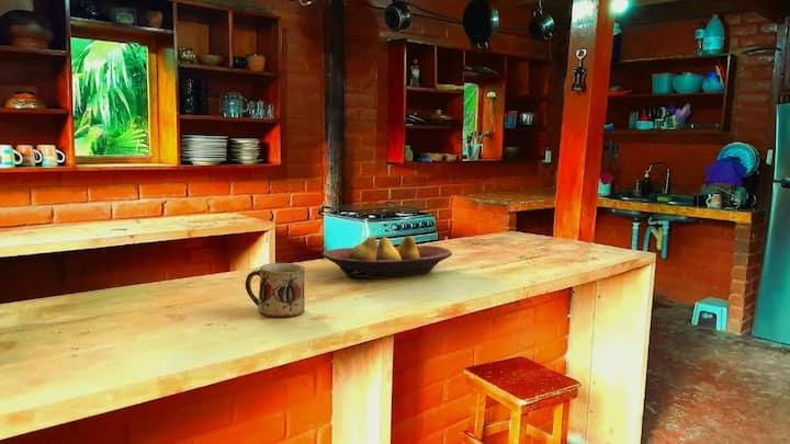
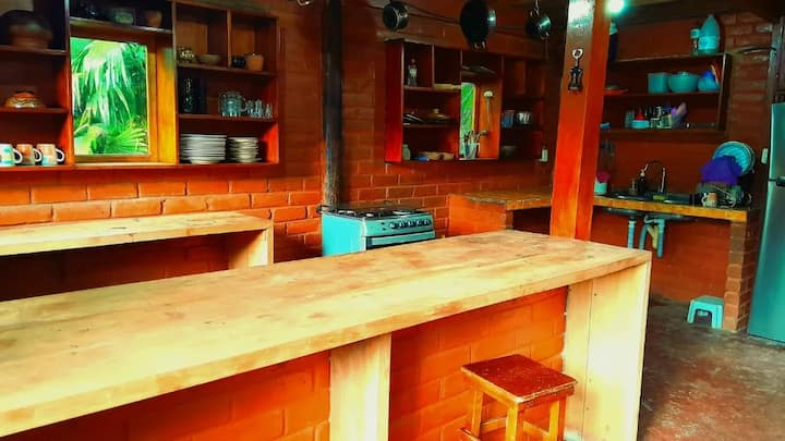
- fruit bowl (390, 254)
- mug (278, 288)
